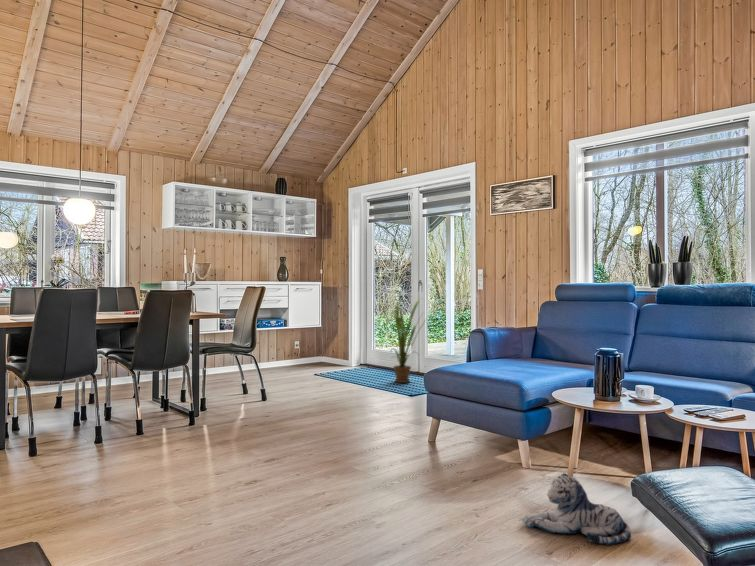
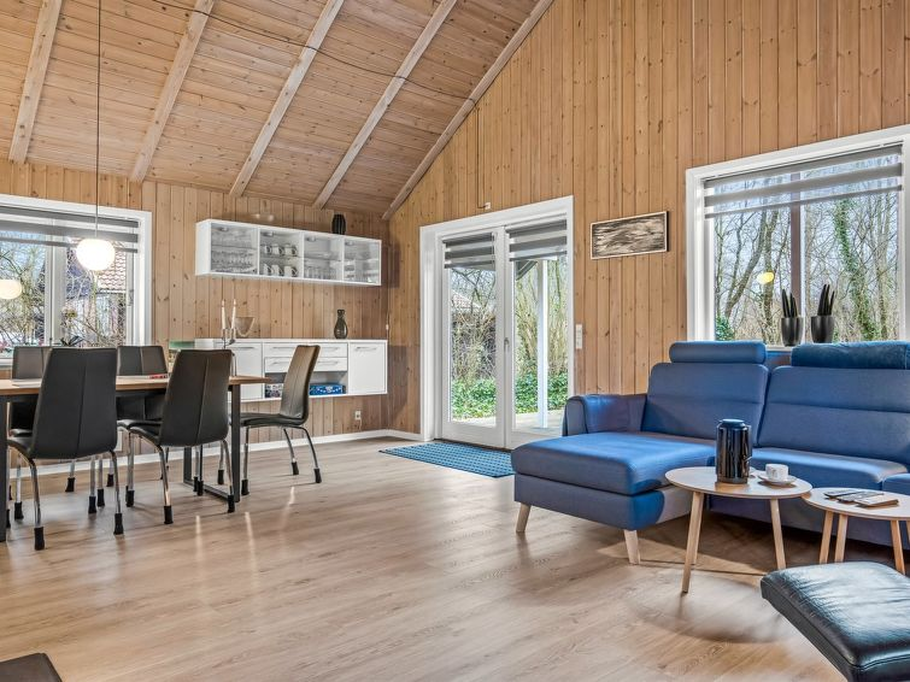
- plush toy (575, 504)
- house plant (404, 339)
